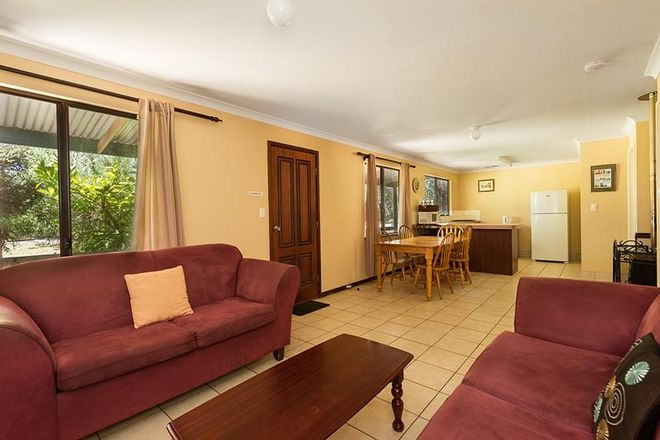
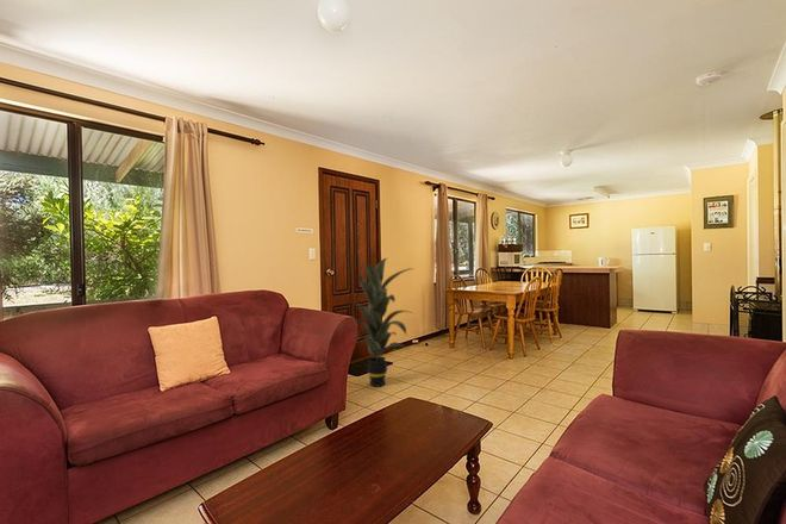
+ indoor plant (381, 320)
